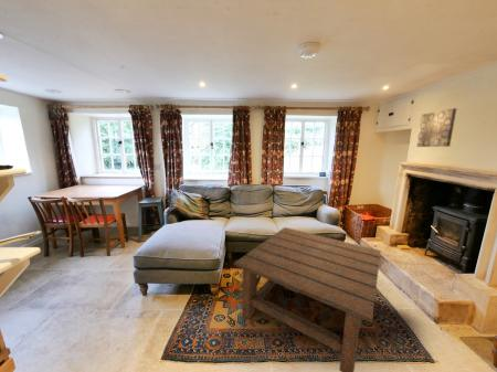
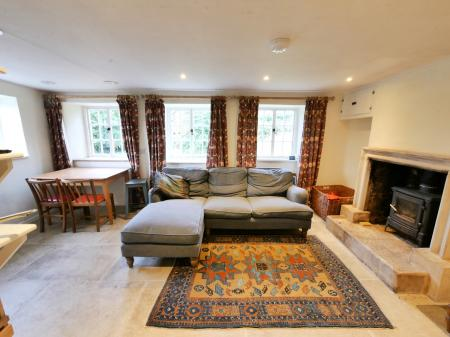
- coffee table (310, 280)
- wall art (434, 129)
